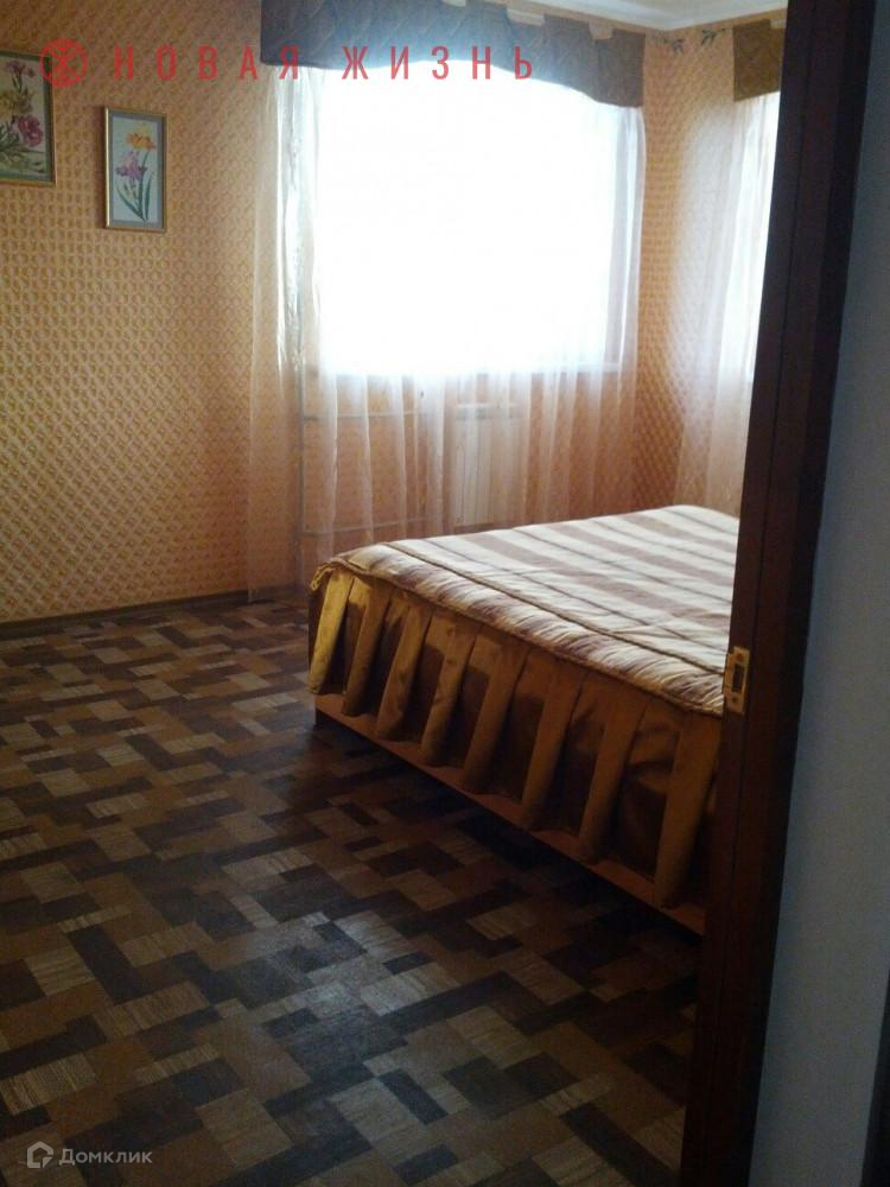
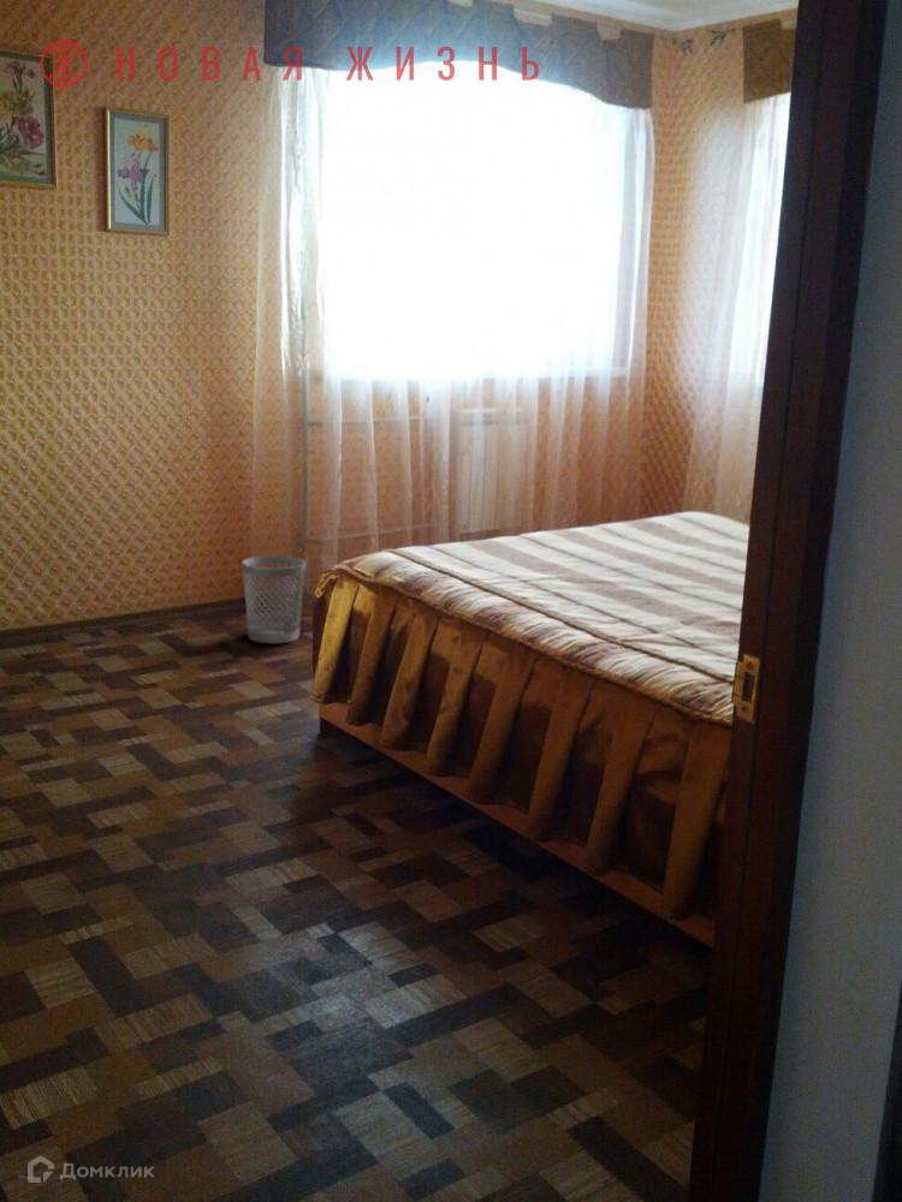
+ wastebasket (273, 600)
